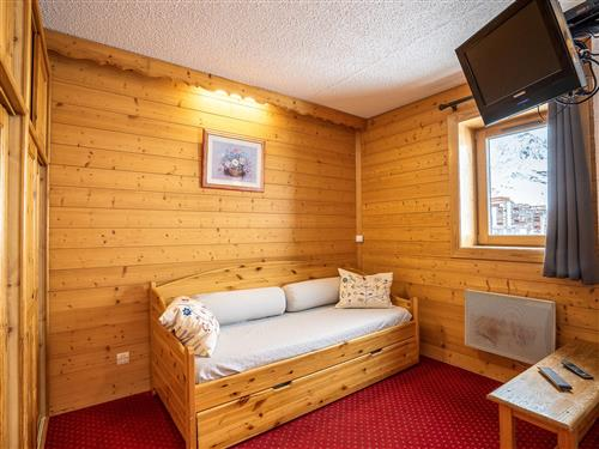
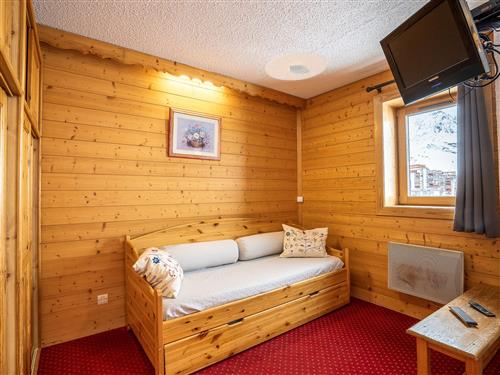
+ ceiling light (295, 65)
